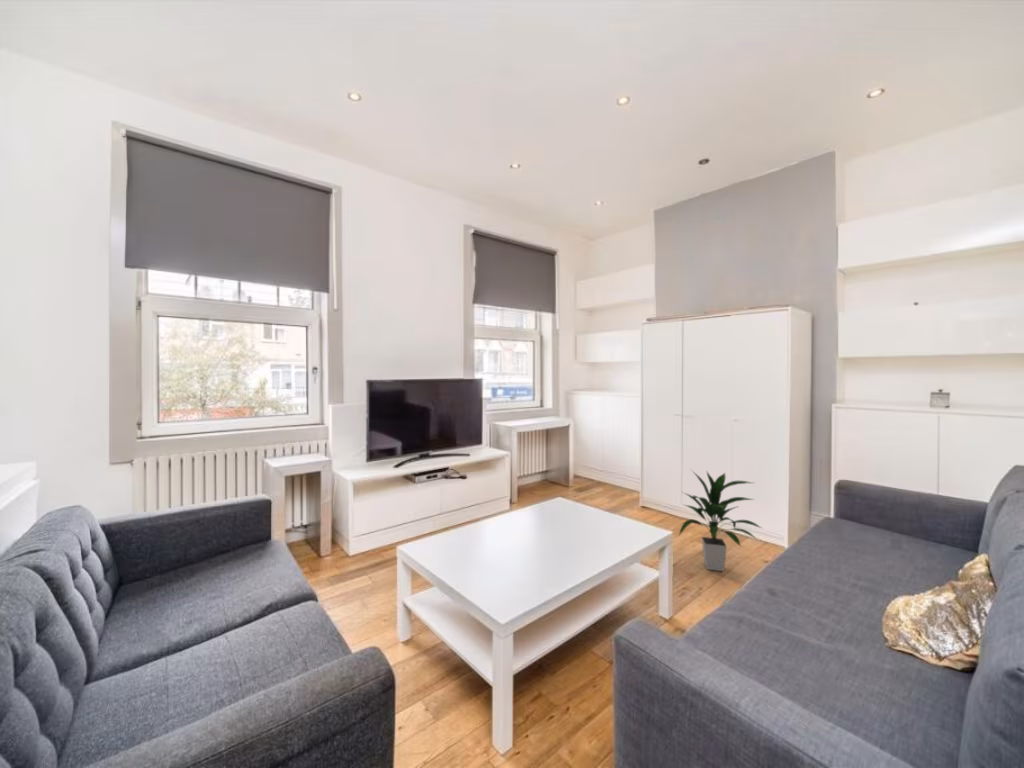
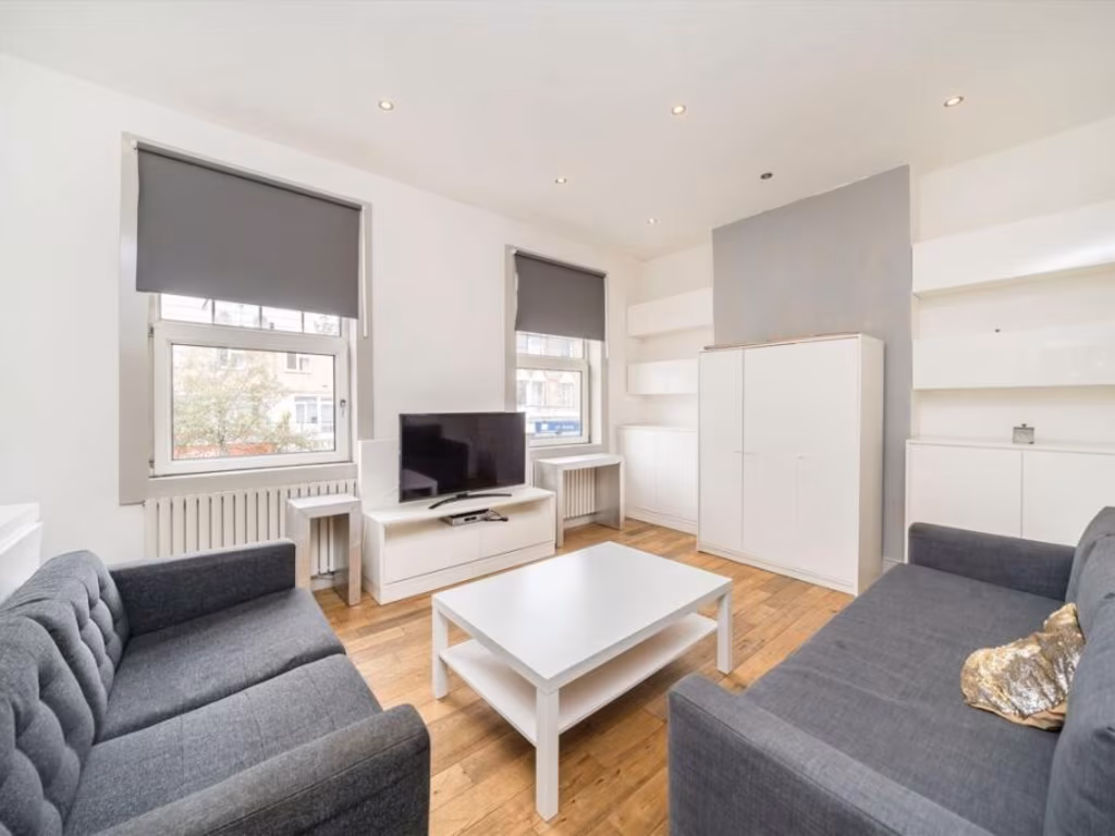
- indoor plant (715, 517)
